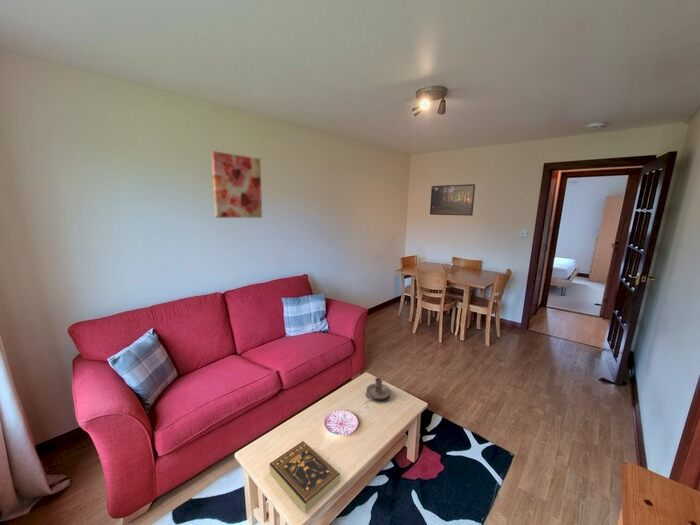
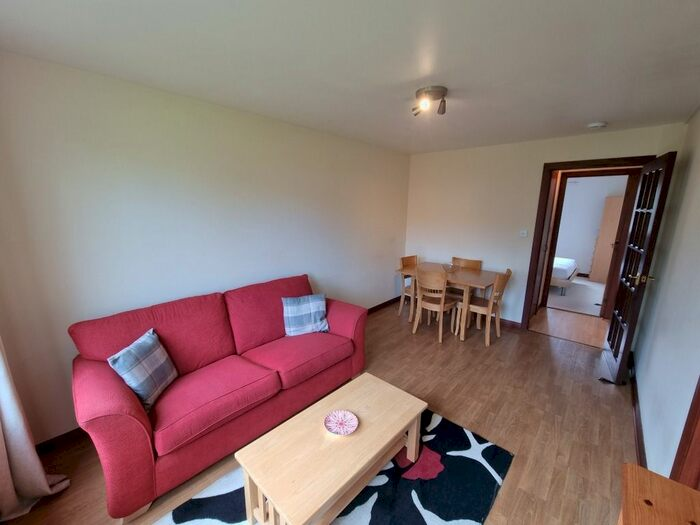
- candle holder (376, 388)
- wall art (238, 187)
- book (304, 472)
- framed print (451, 200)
